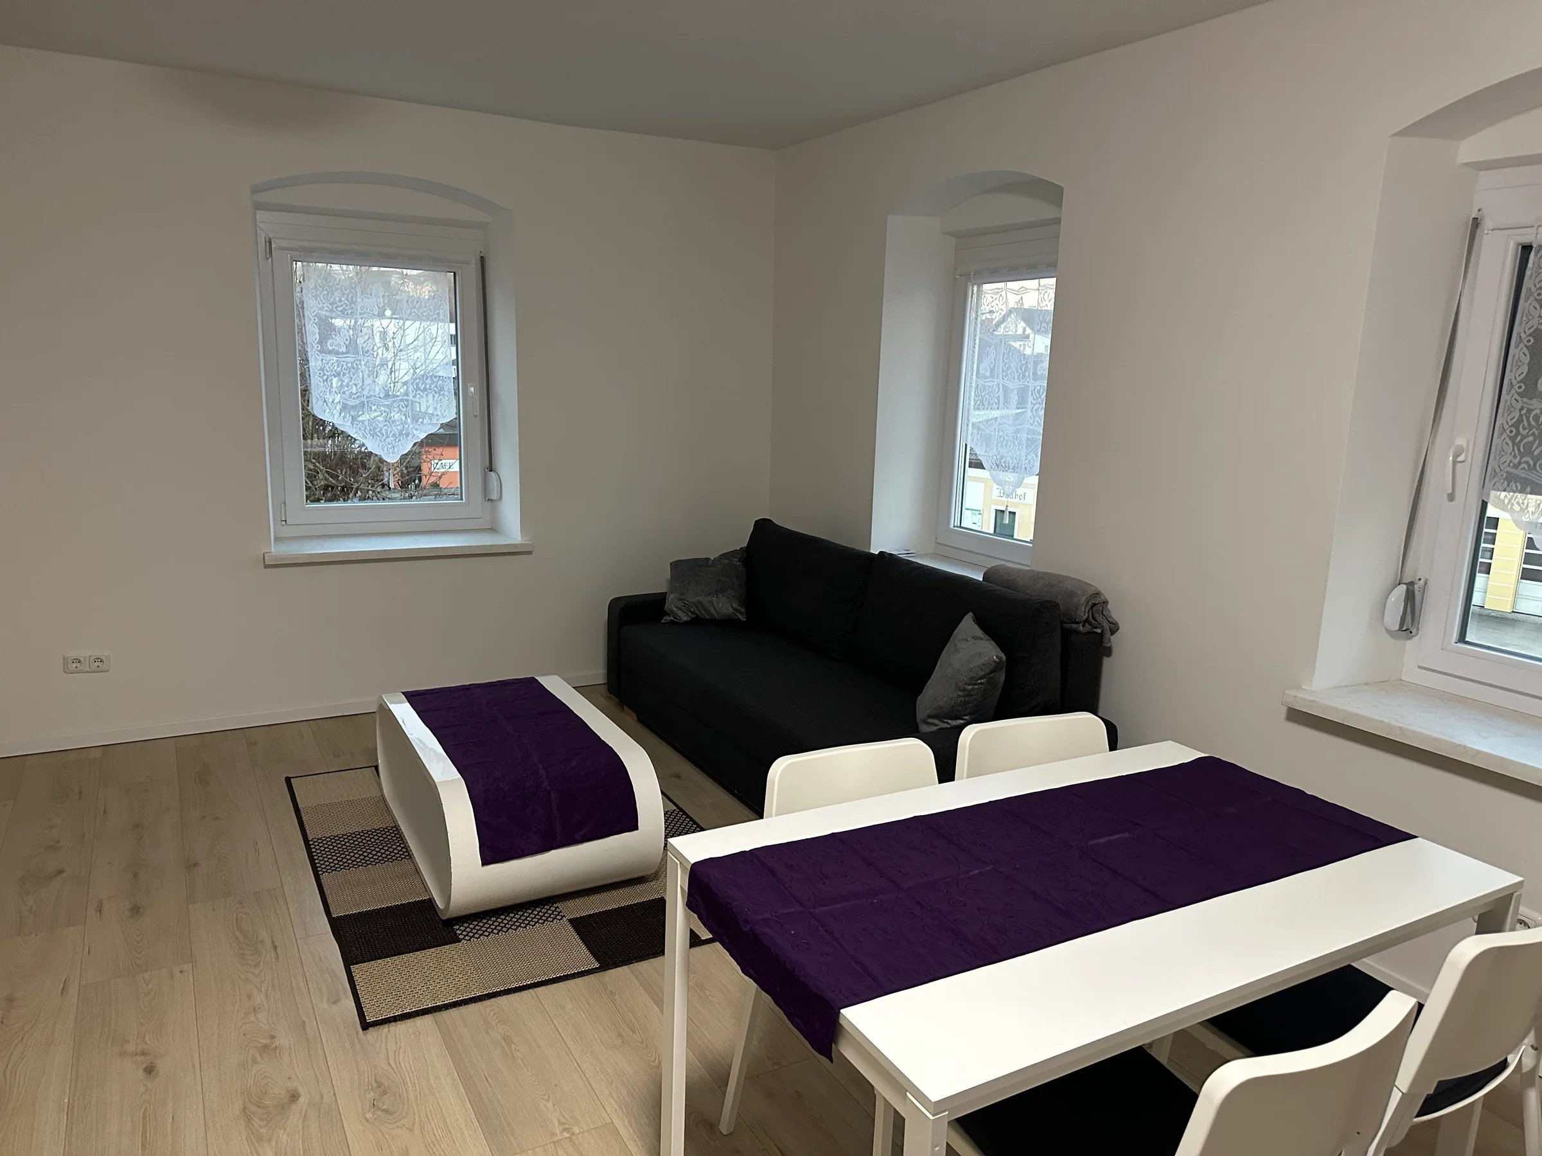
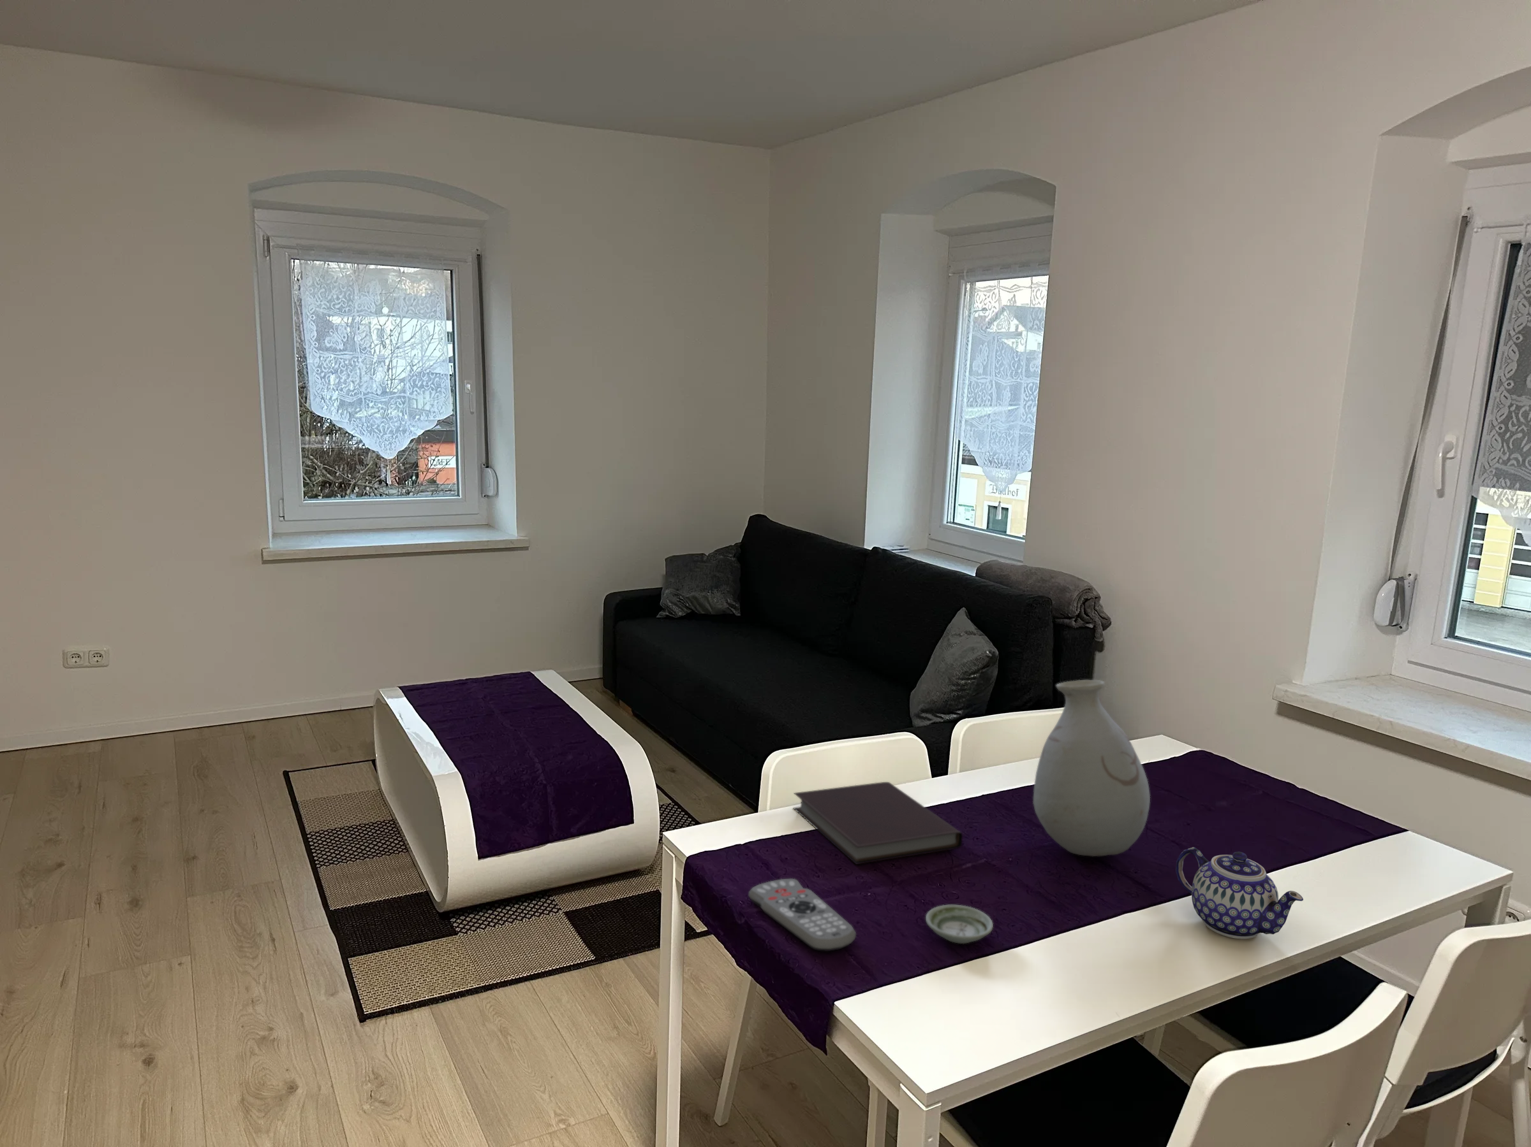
+ vase (1093, 769)
+ notebook (874, 819)
+ saucer (958, 928)
+ remote control (803, 914)
+ teapot (1236, 889)
